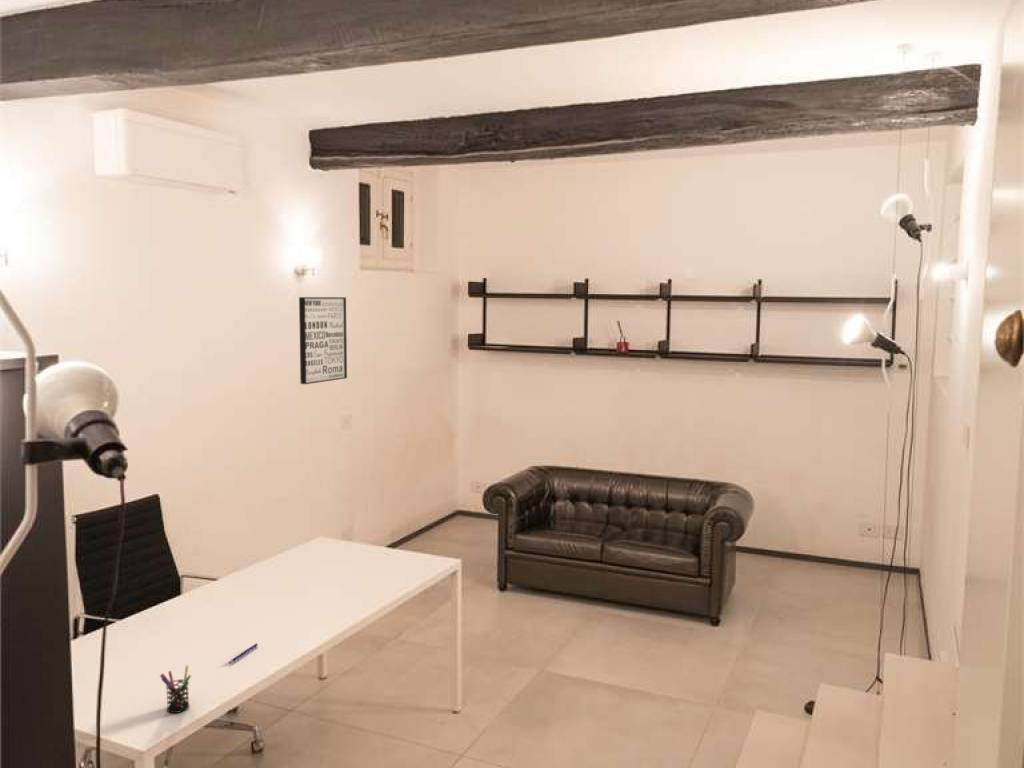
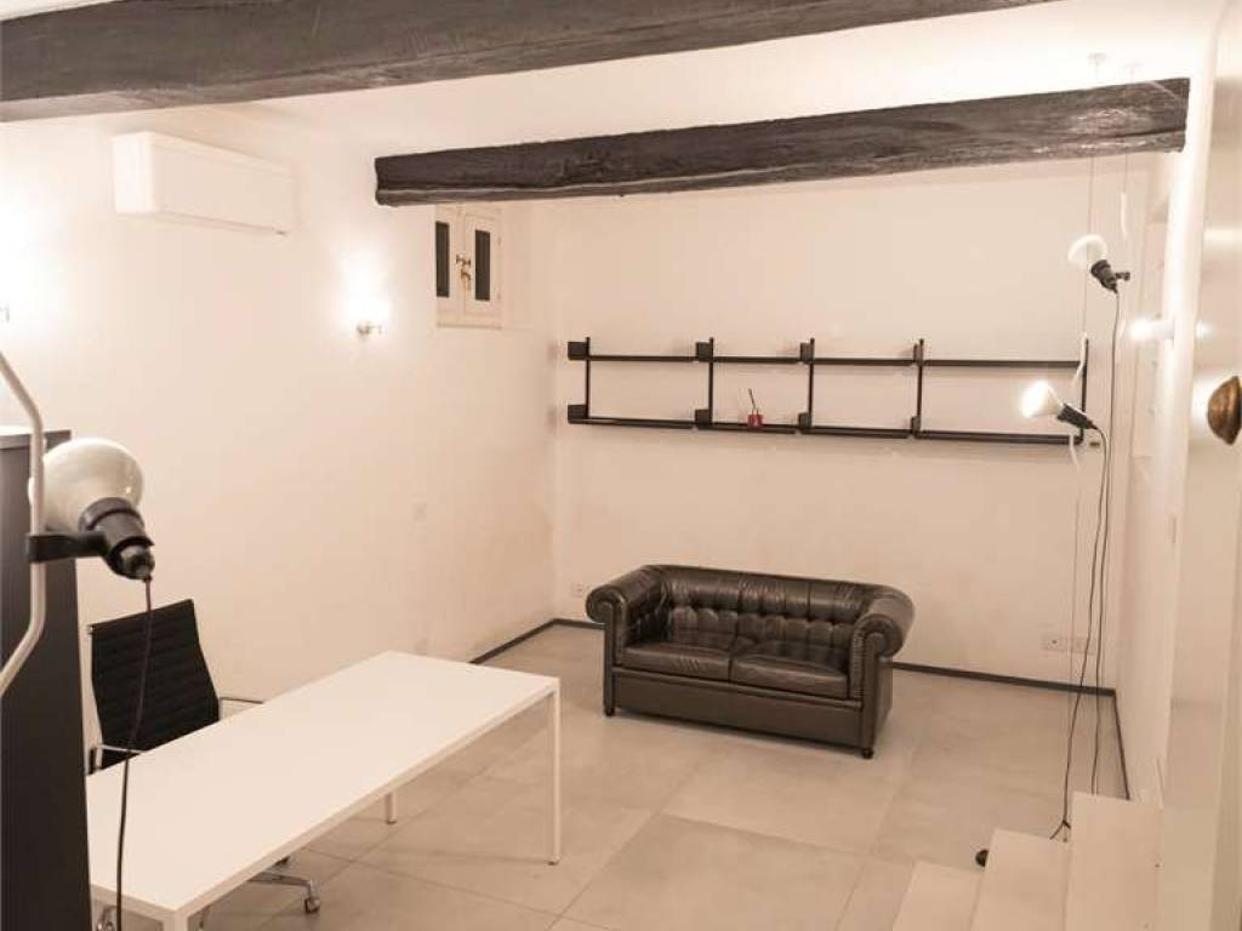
- pen holder (178, 688)
- pen (243, 653)
- wall art (323, 339)
